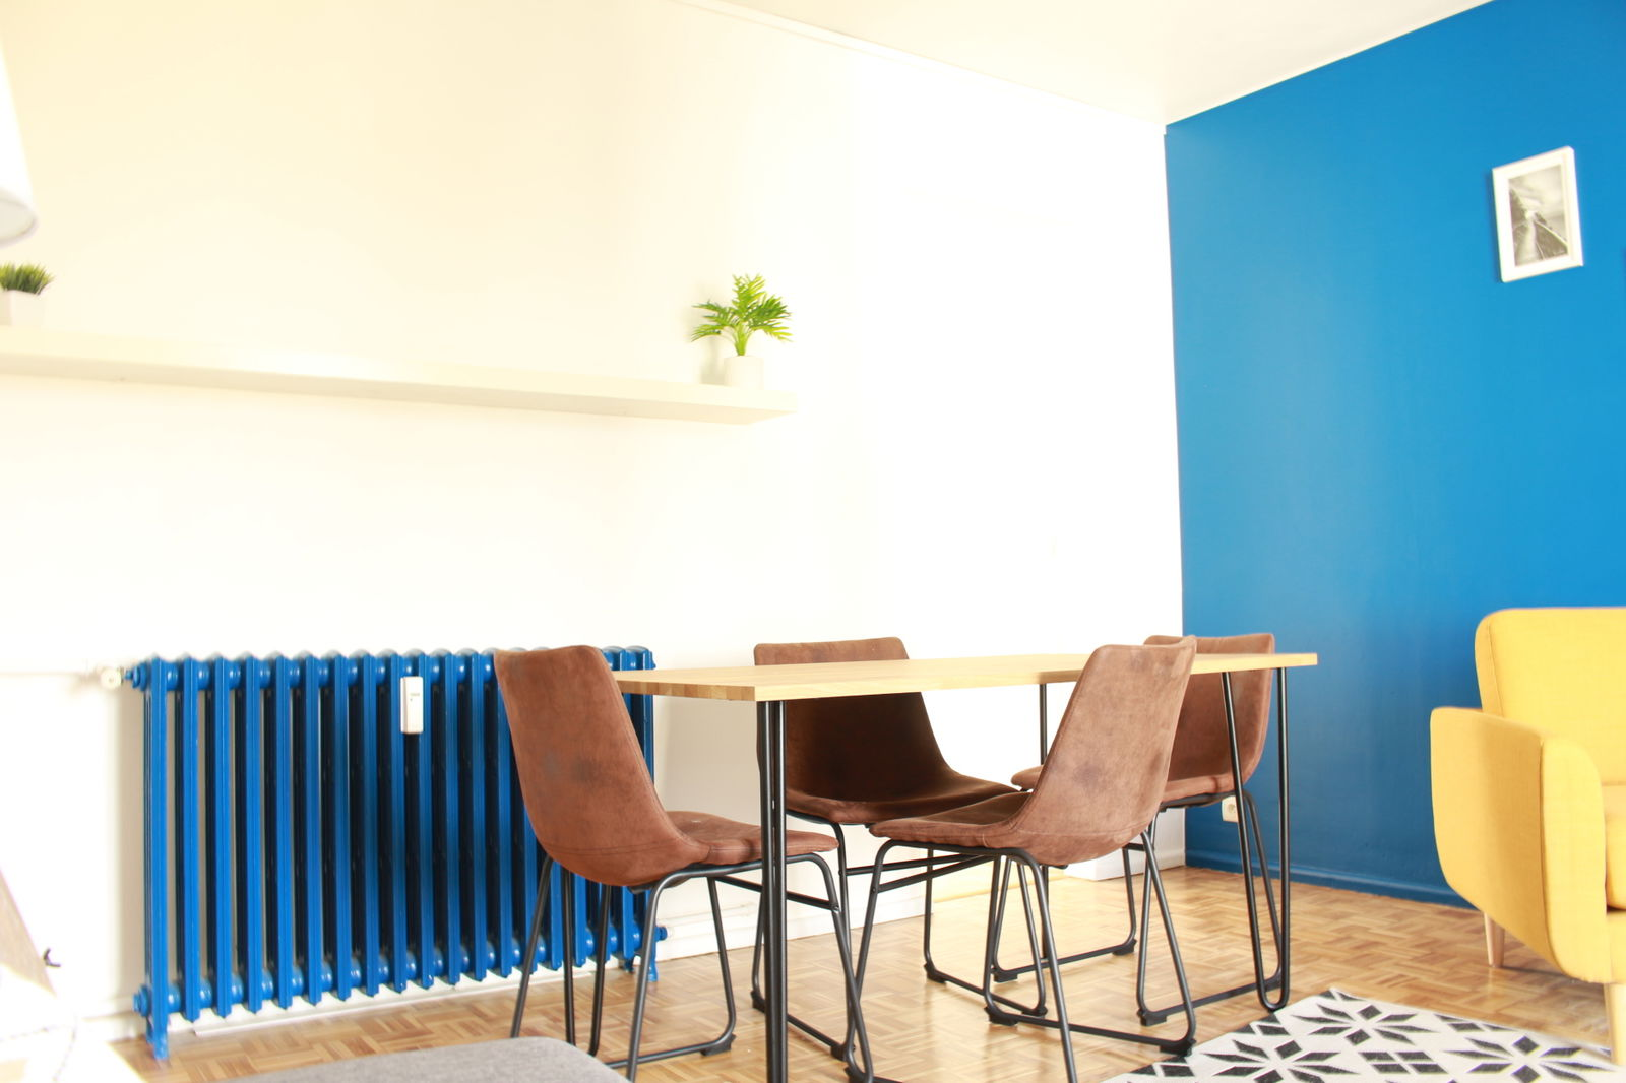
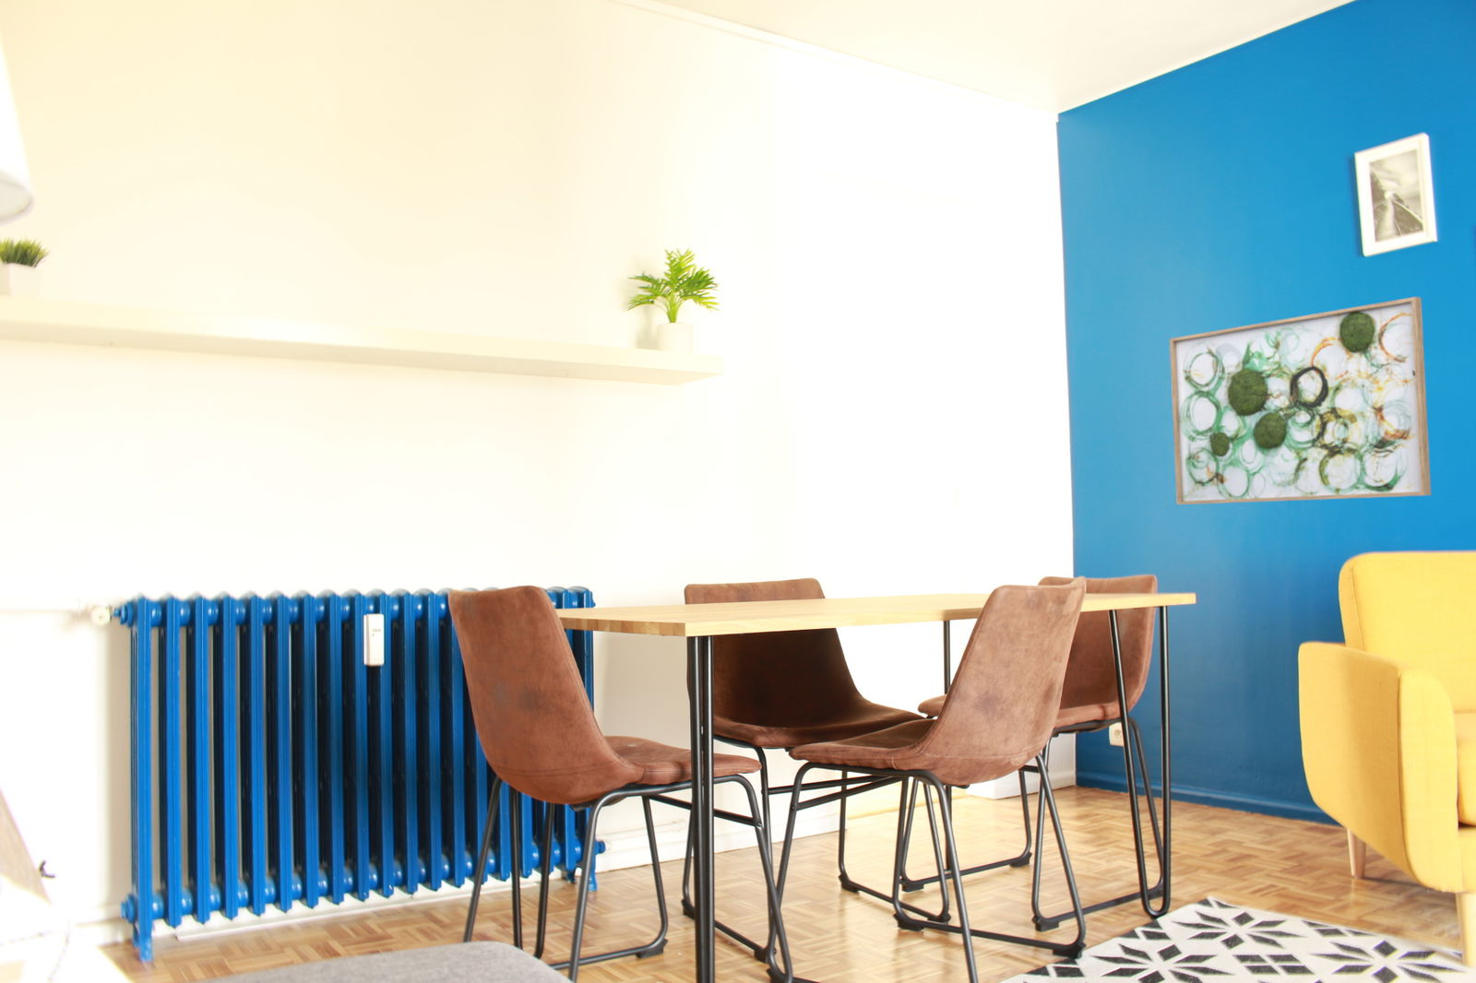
+ wall art (1287, 409)
